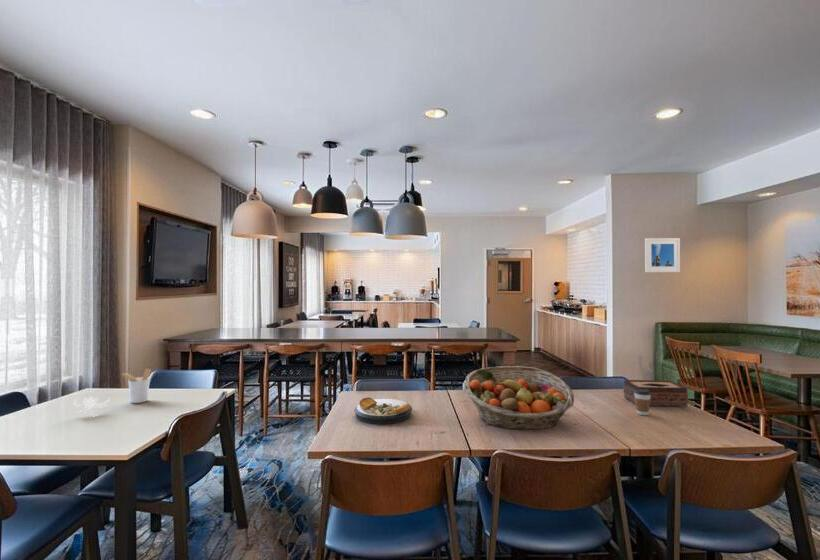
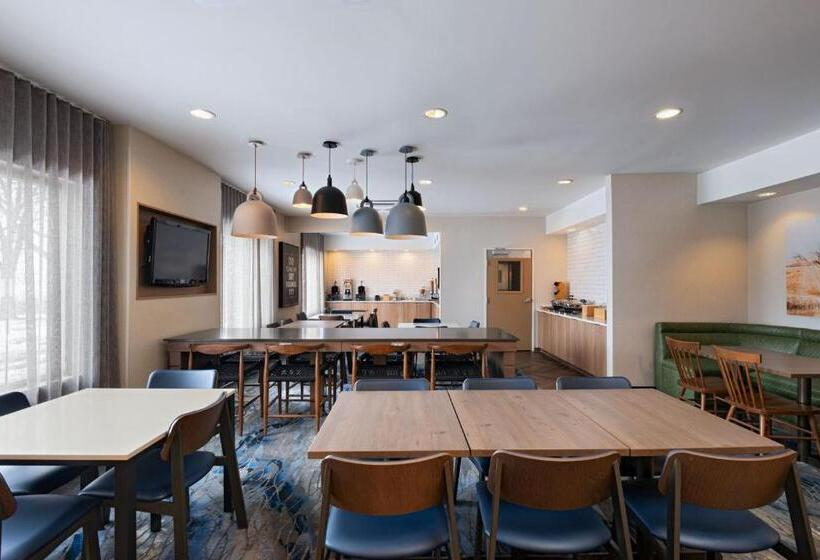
- fruit basket (517, 396)
- tissue box (654, 392)
- flower (90, 404)
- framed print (662, 255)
- plate (383, 408)
- coffee cup (642, 401)
- utensil holder (135, 385)
